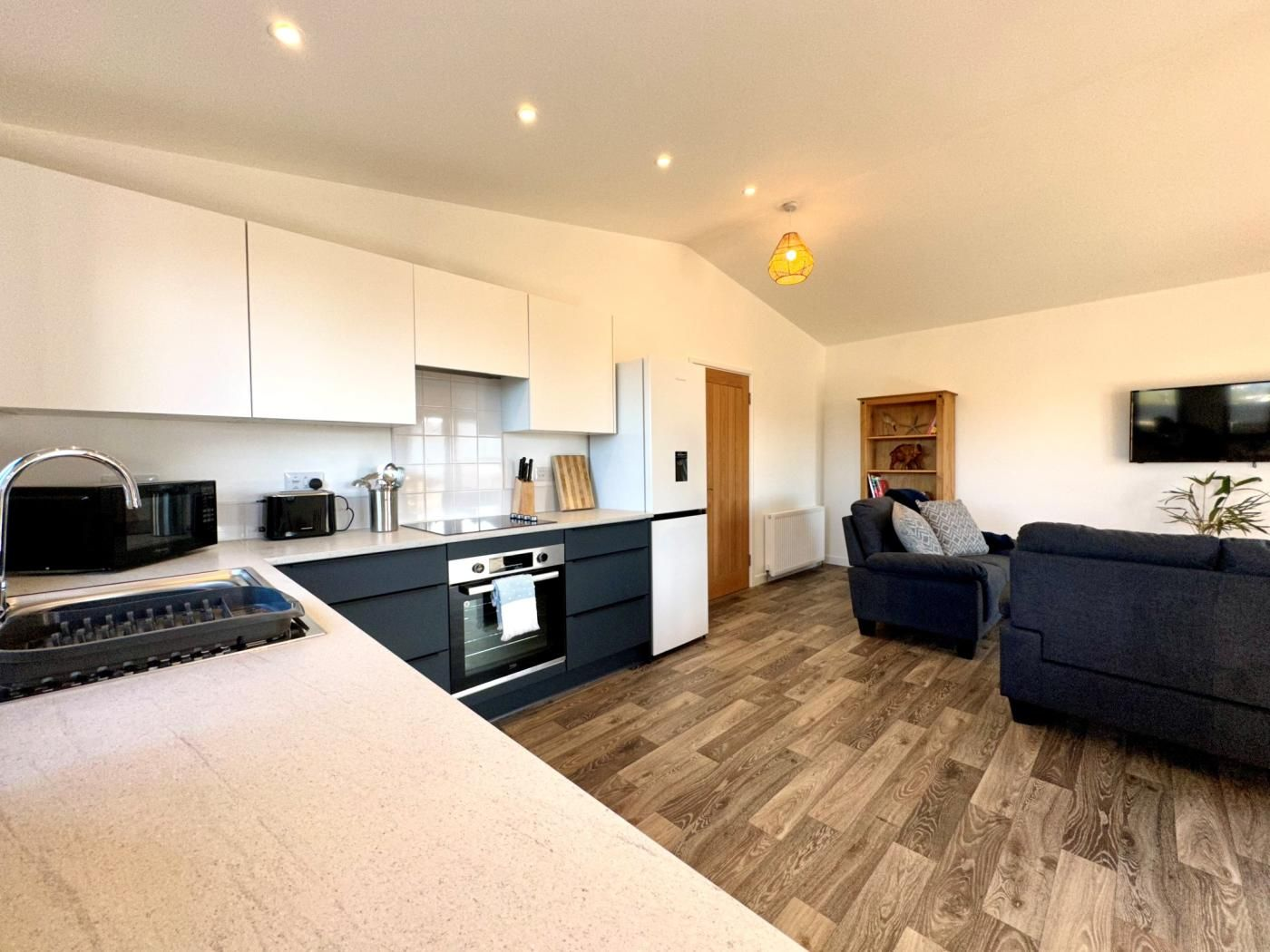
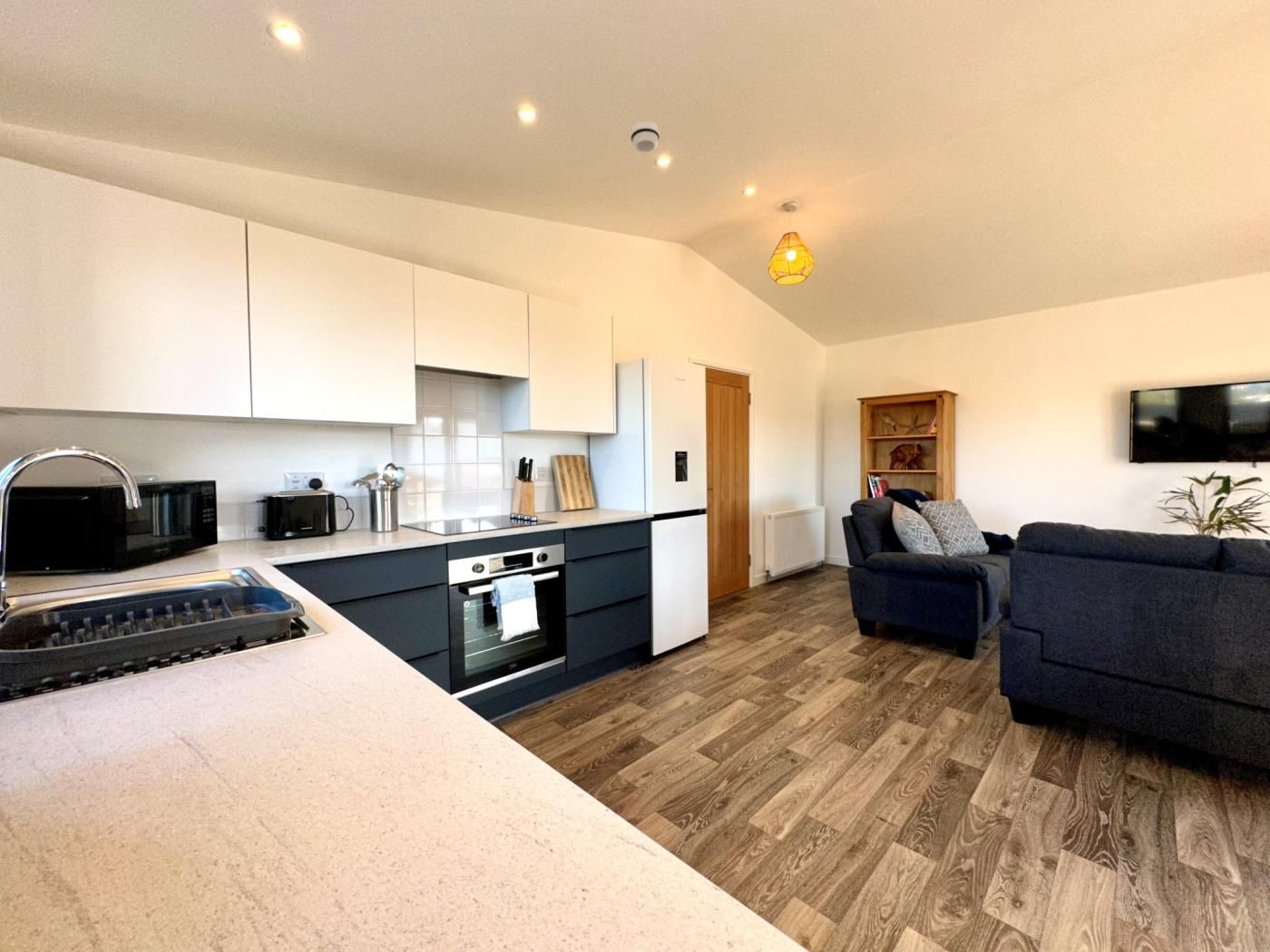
+ smoke detector (645, 138)
